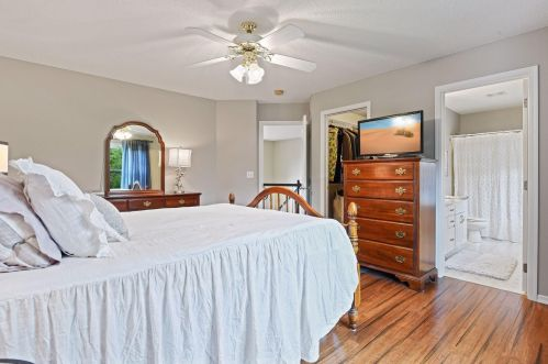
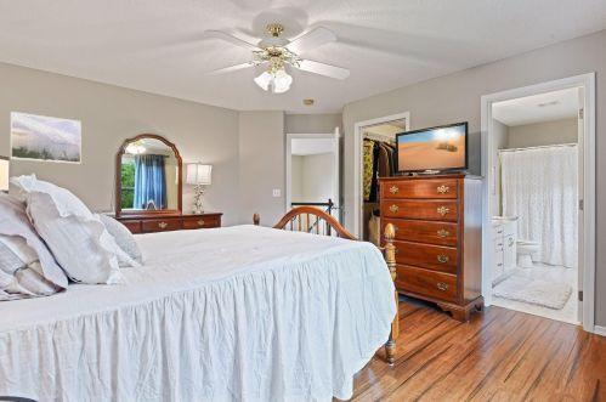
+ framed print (47, 138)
